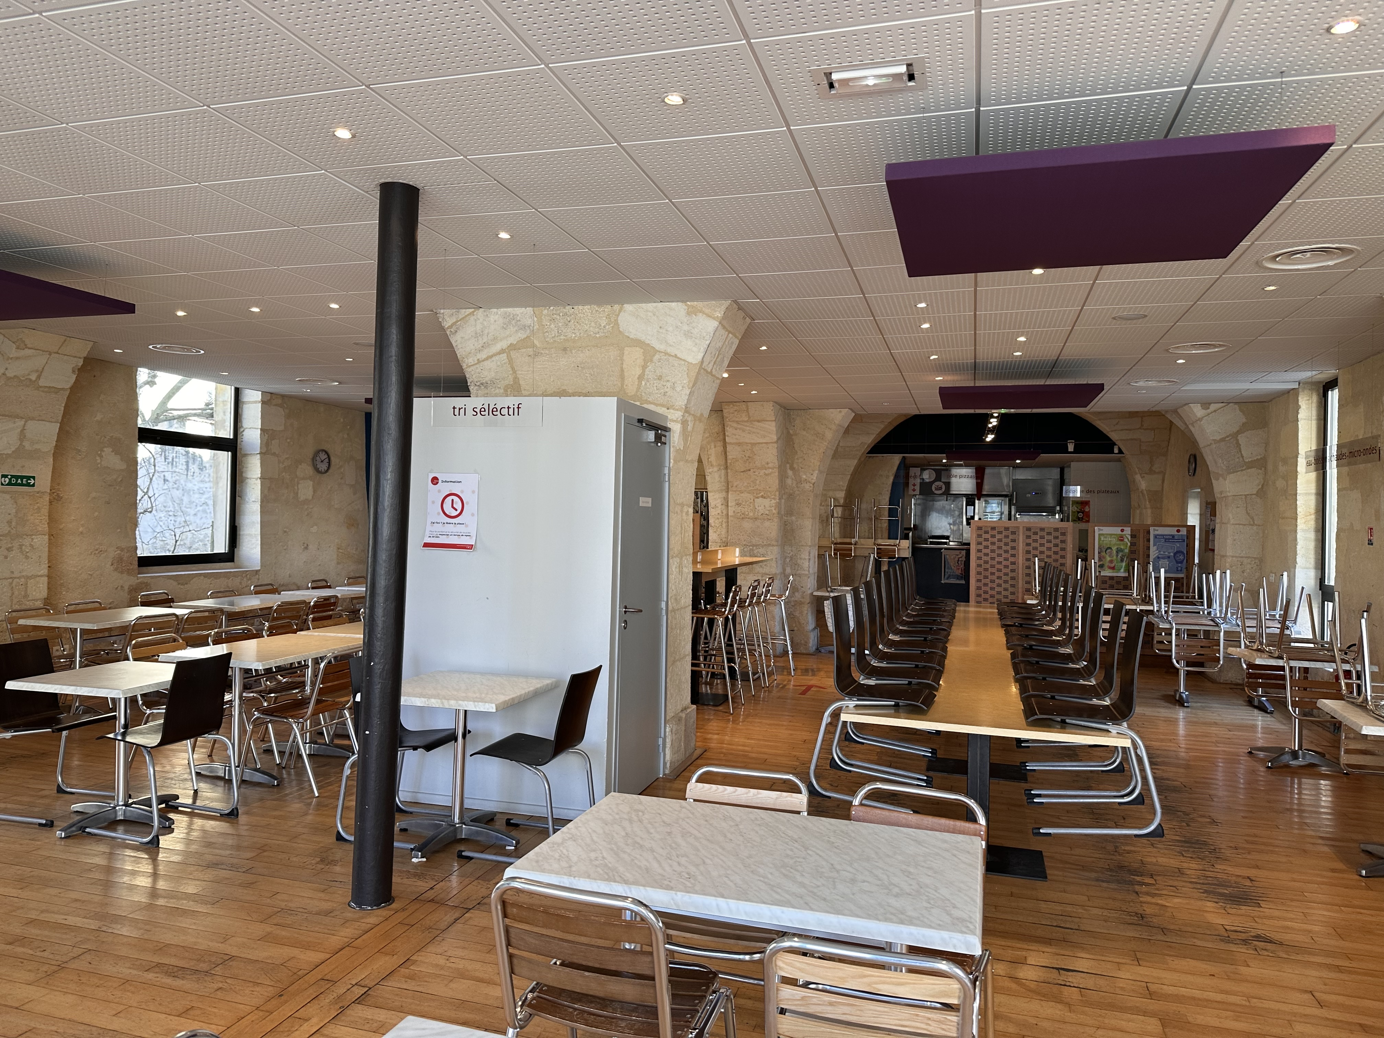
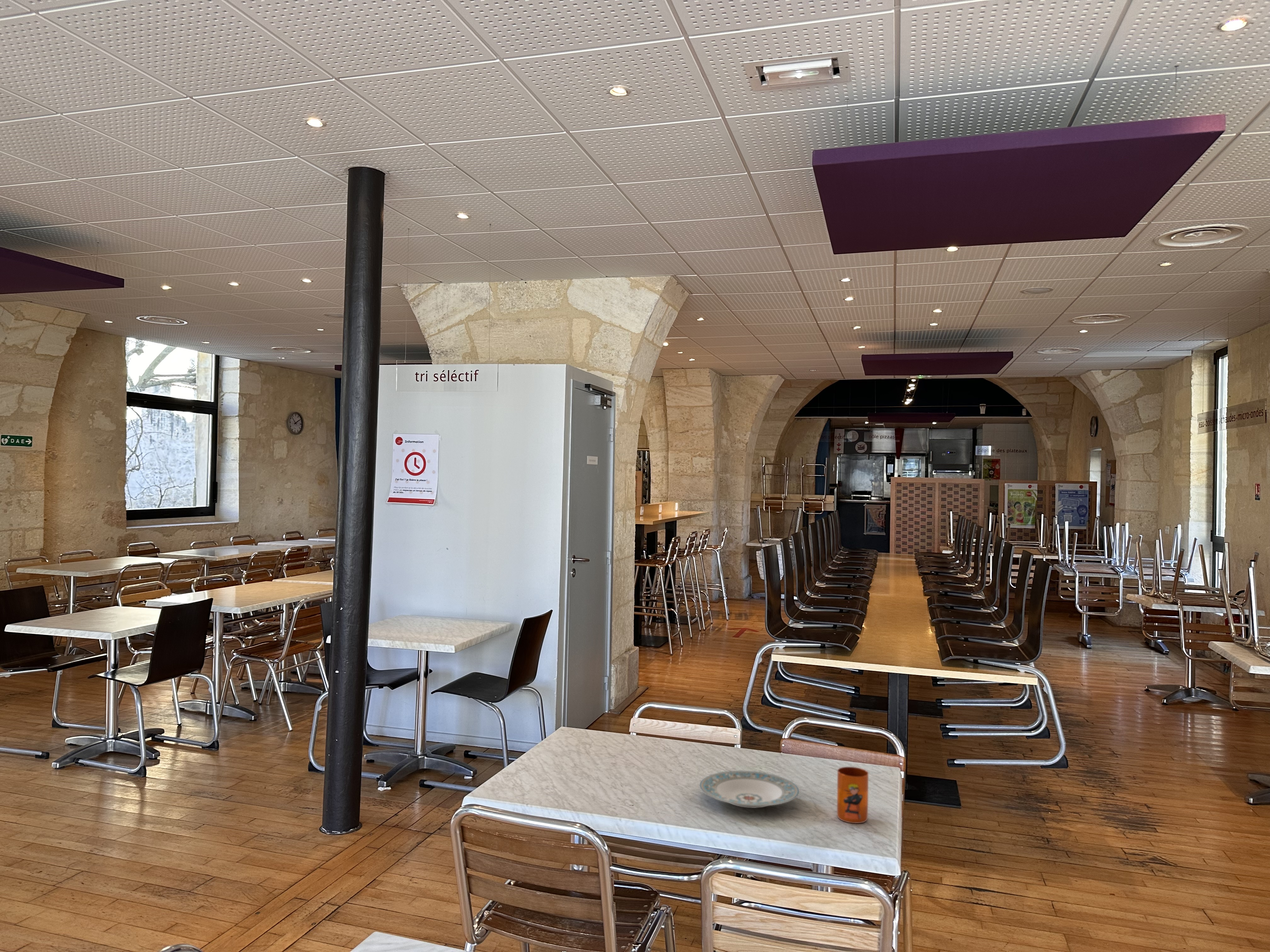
+ mug (853, 792)
+ plate (749, 793)
